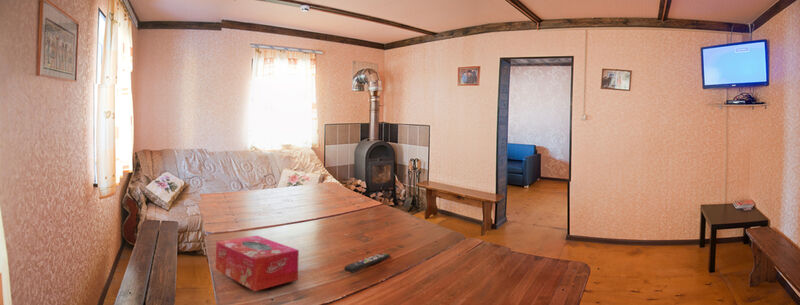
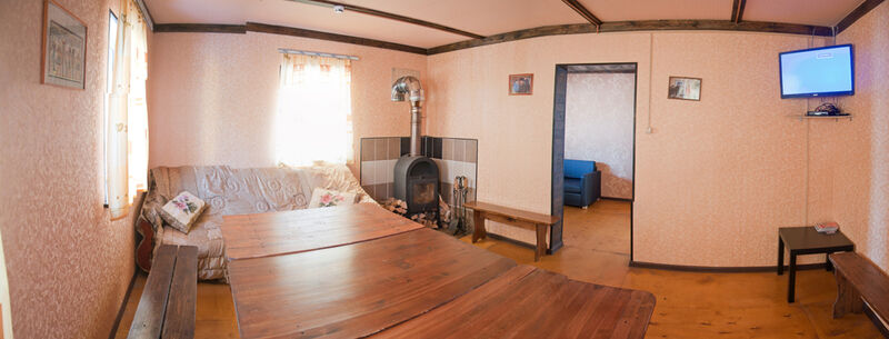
- tissue box (255, 260)
- remote control (368, 261)
